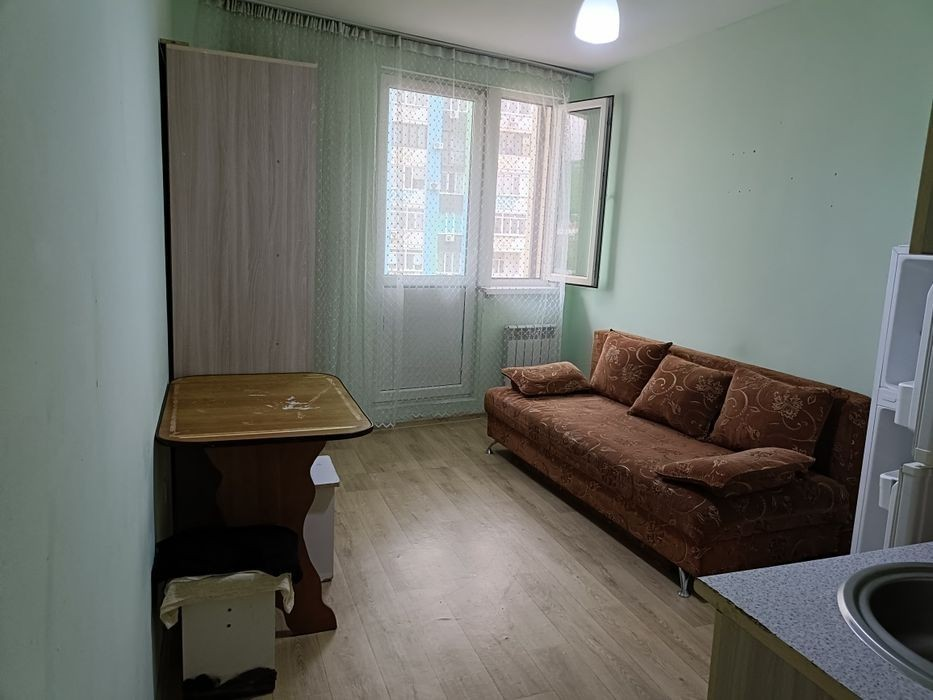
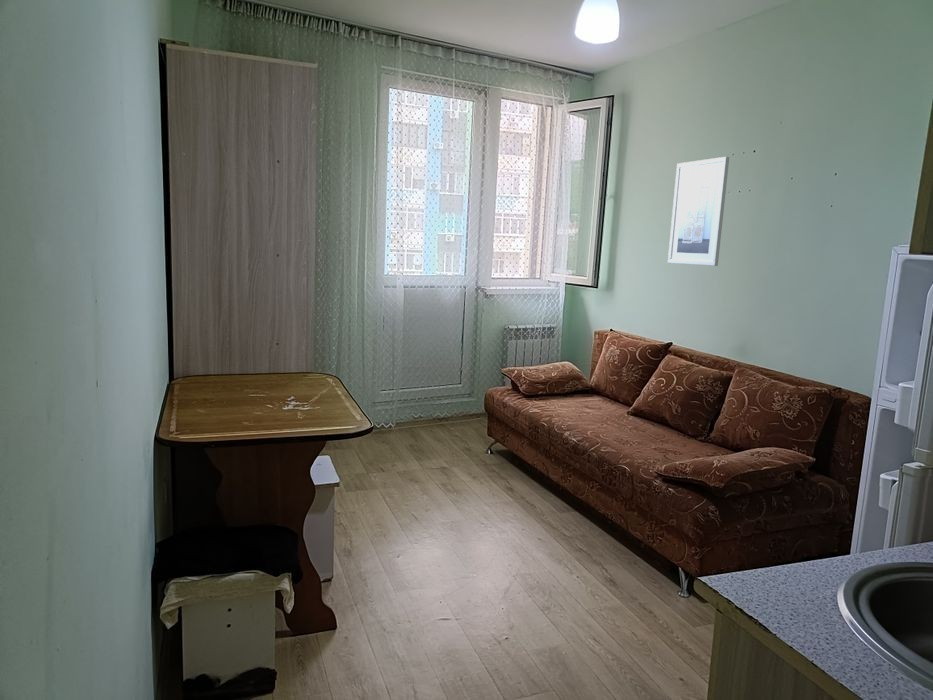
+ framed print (696, 213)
